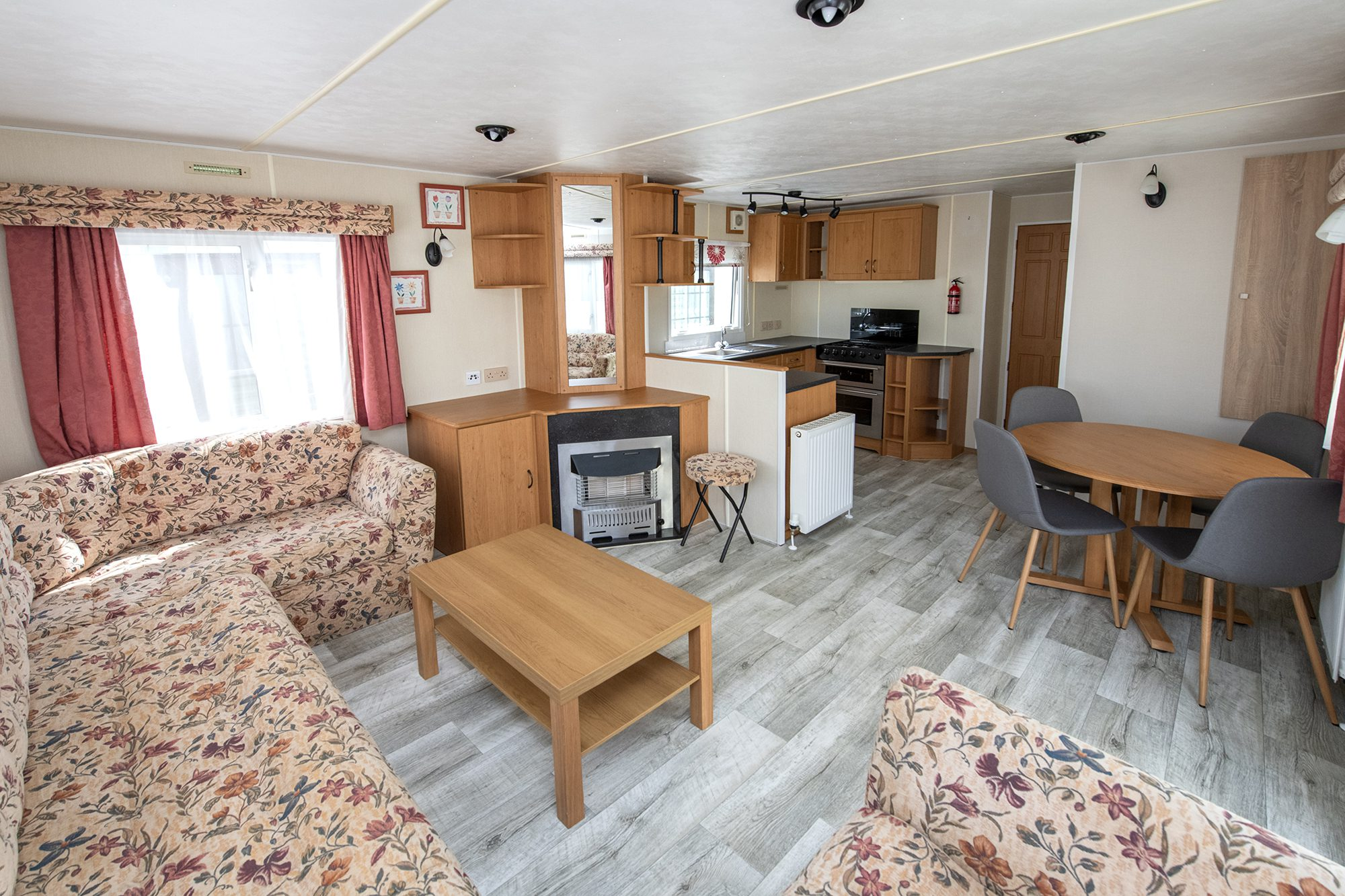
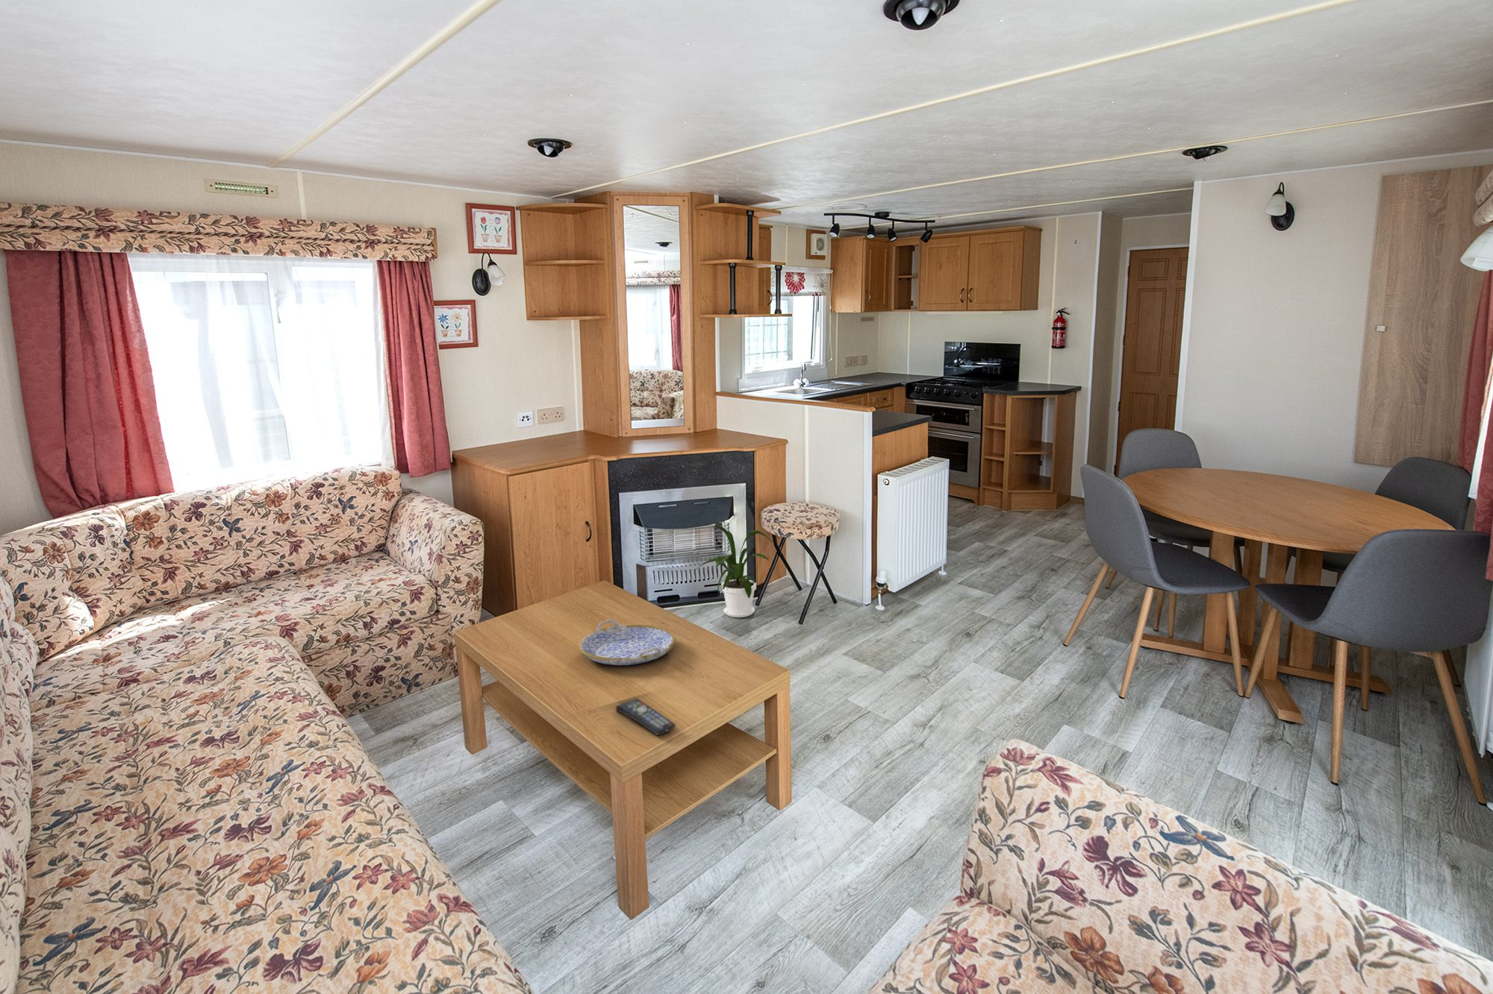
+ remote control (644, 716)
+ house plant (736, 568)
+ serving tray (628, 642)
